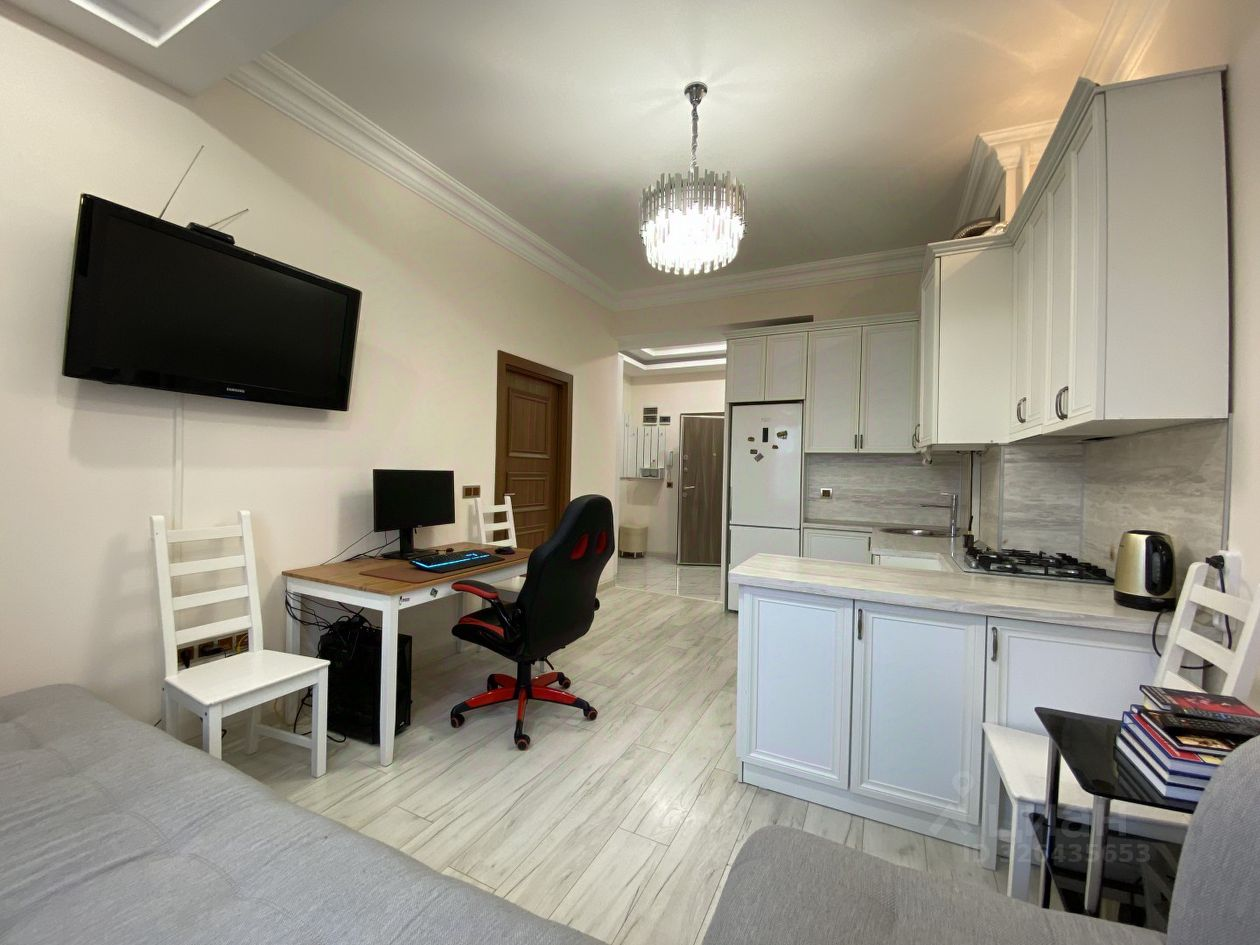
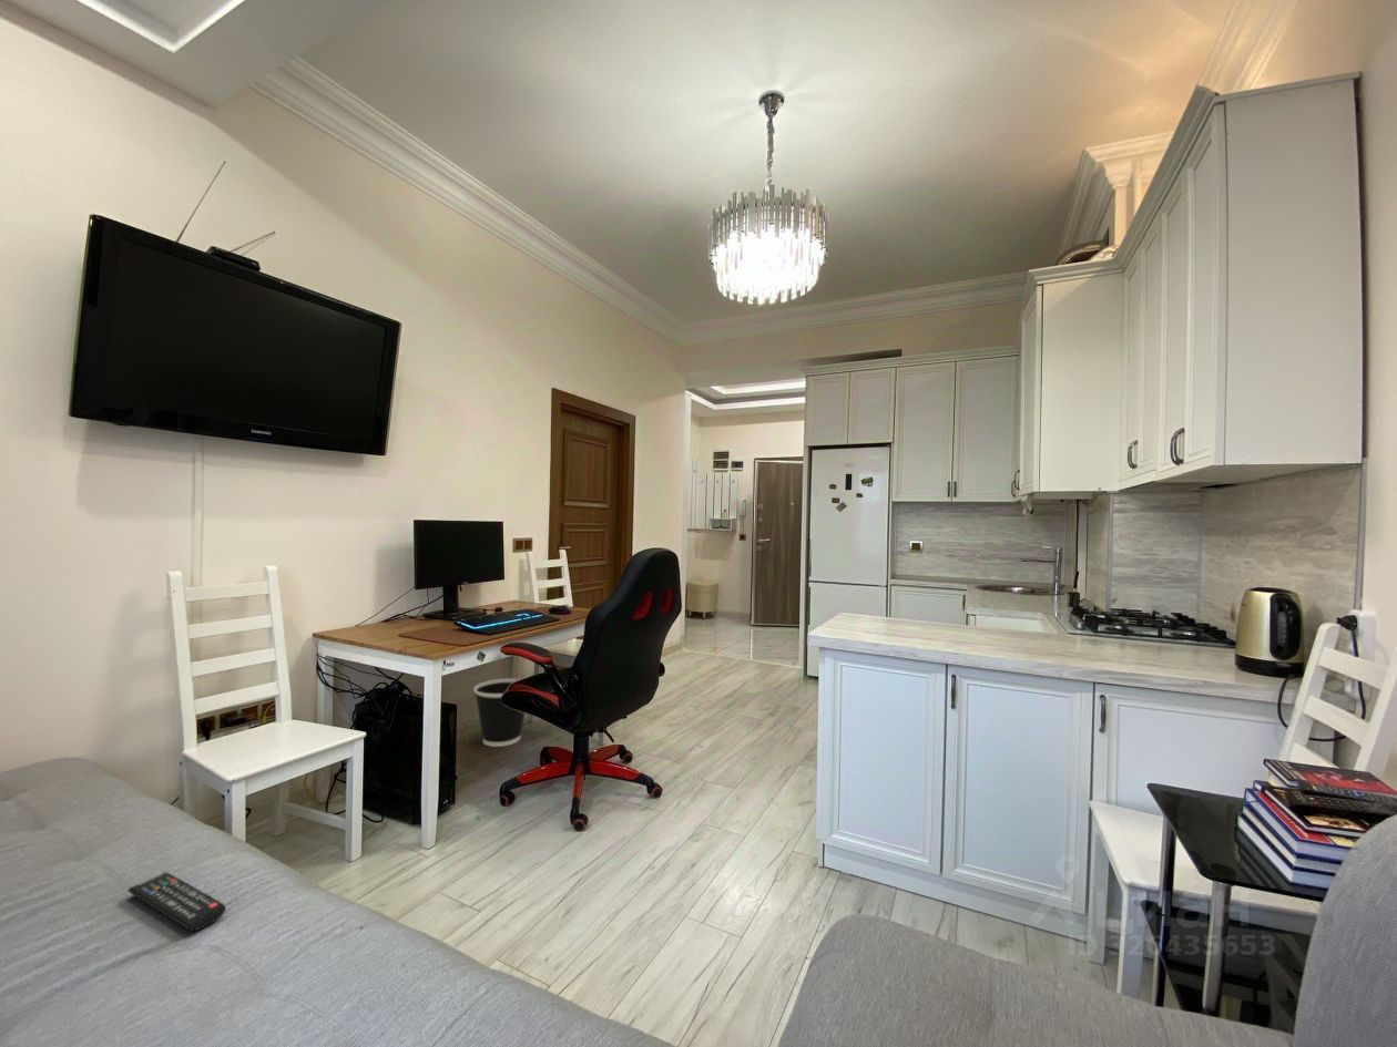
+ remote control (175, 901)
+ wastebasket (502, 712)
